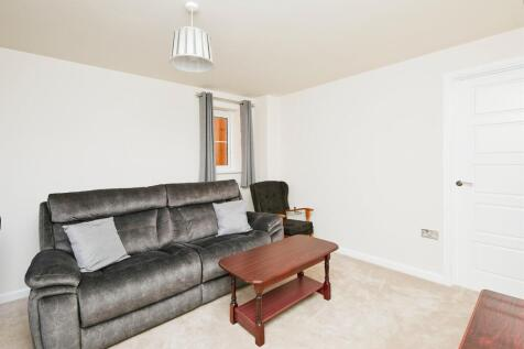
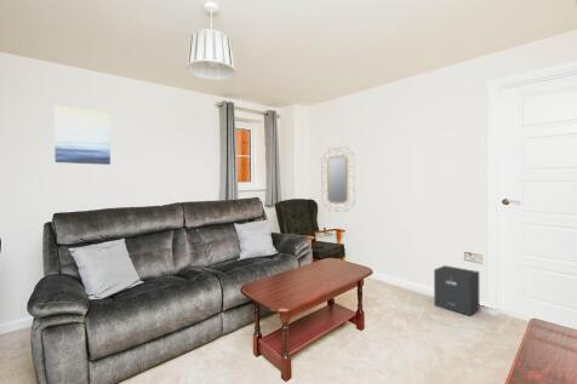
+ wall art (84, 136)
+ speaker (456, 288)
+ home mirror (336, 179)
